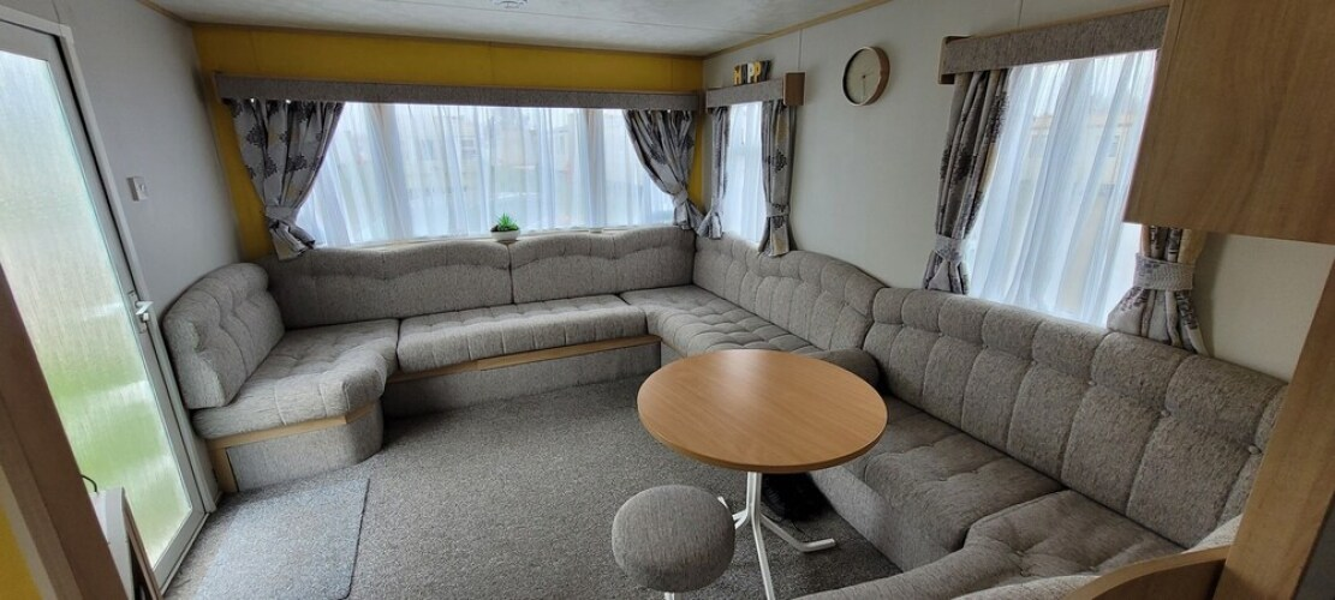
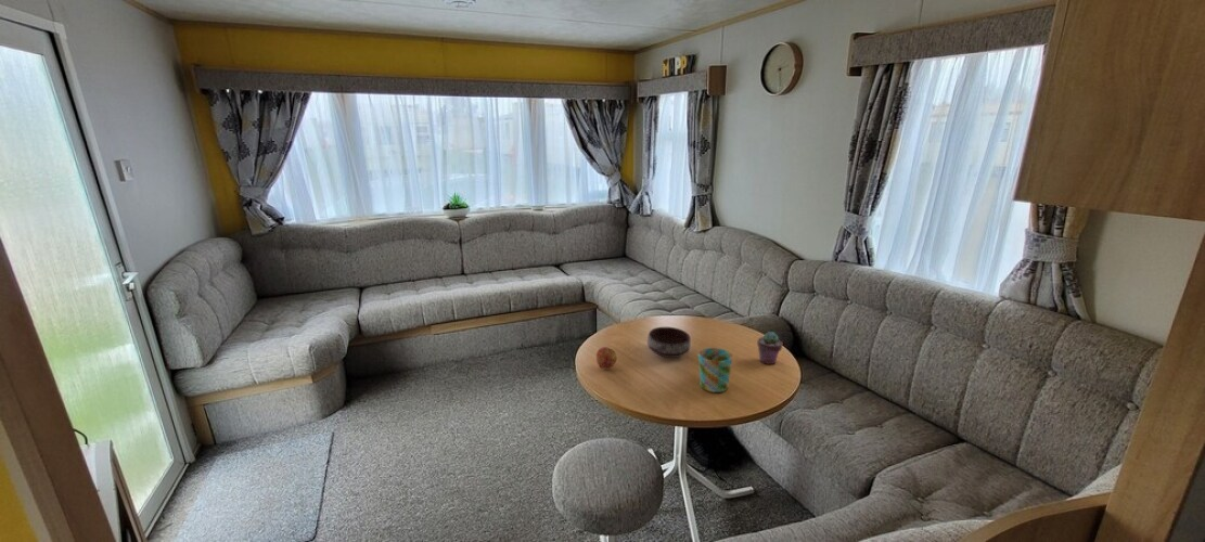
+ apple (606, 358)
+ mug (714, 367)
+ bowl (668, 343)
+ potted succulent (769, 347)
